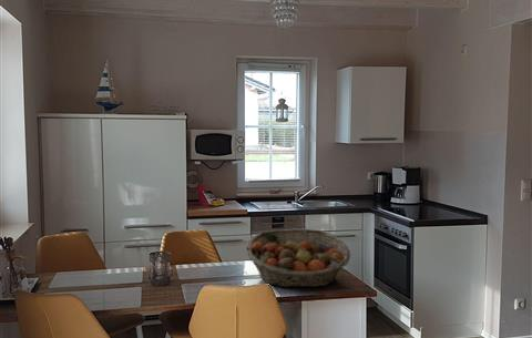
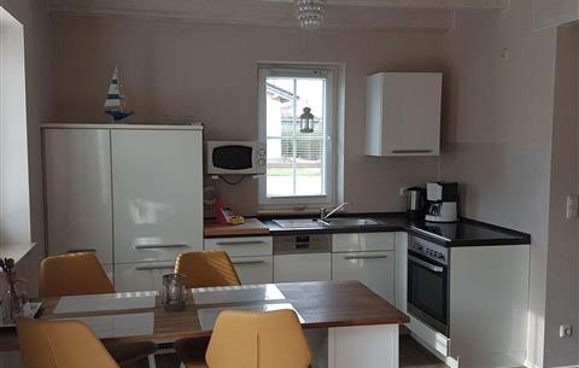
- fruit basket (297, 257)
